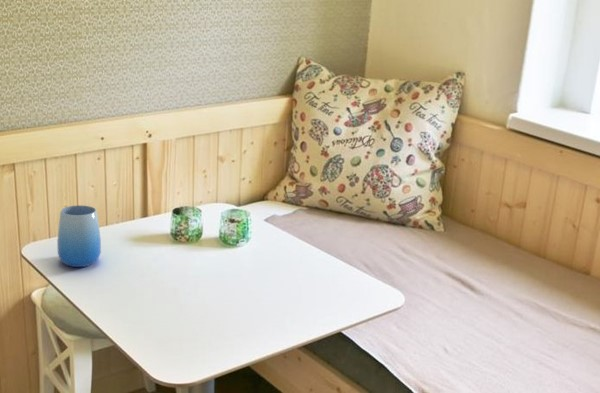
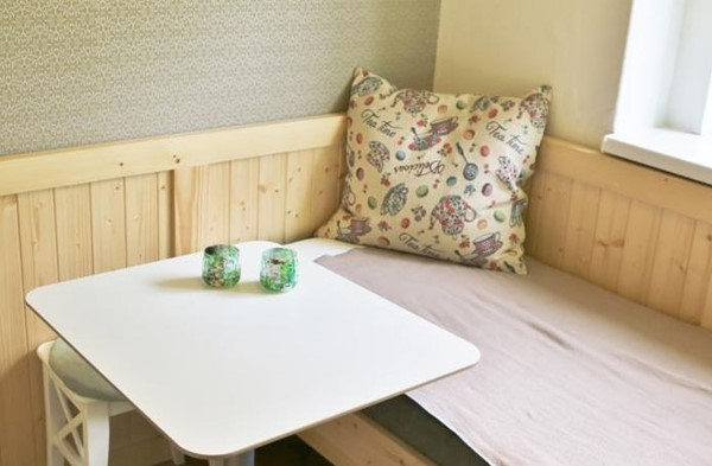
- cup (79, 236)
